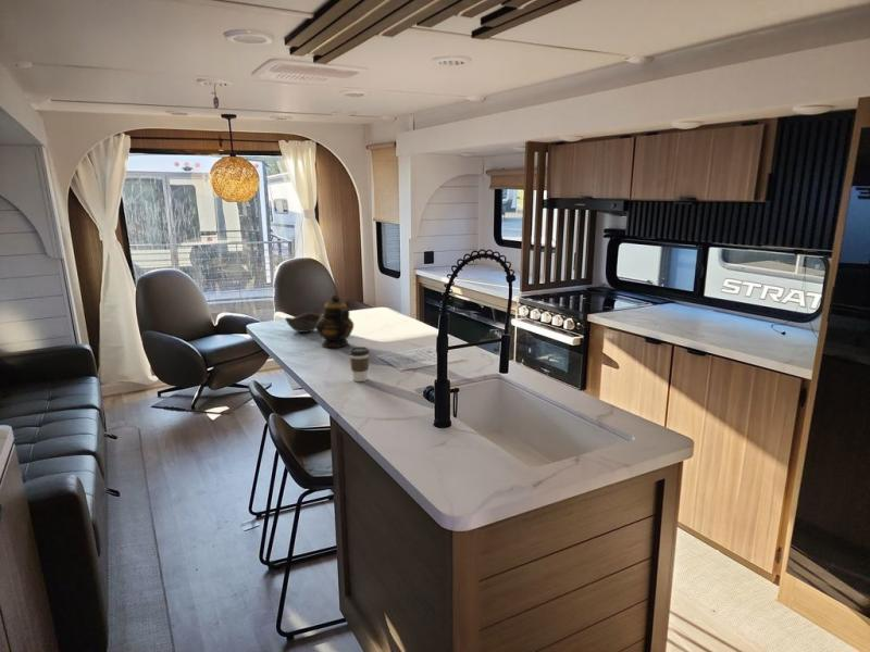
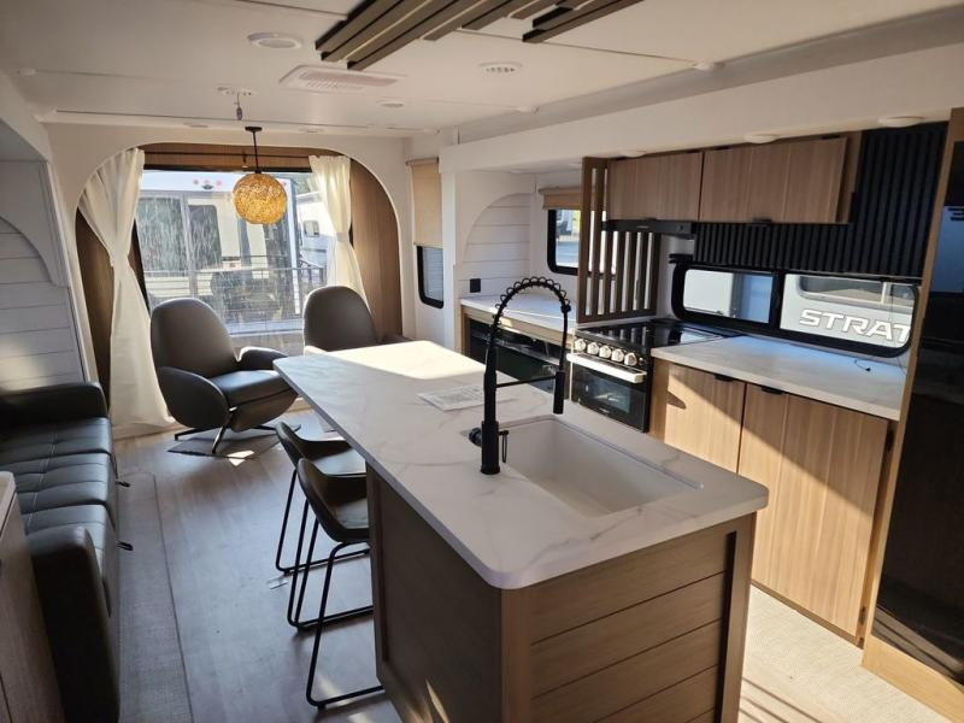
- coffee cup (359, 364)
- bowl (304, 323)
- teapot (335, 319)
